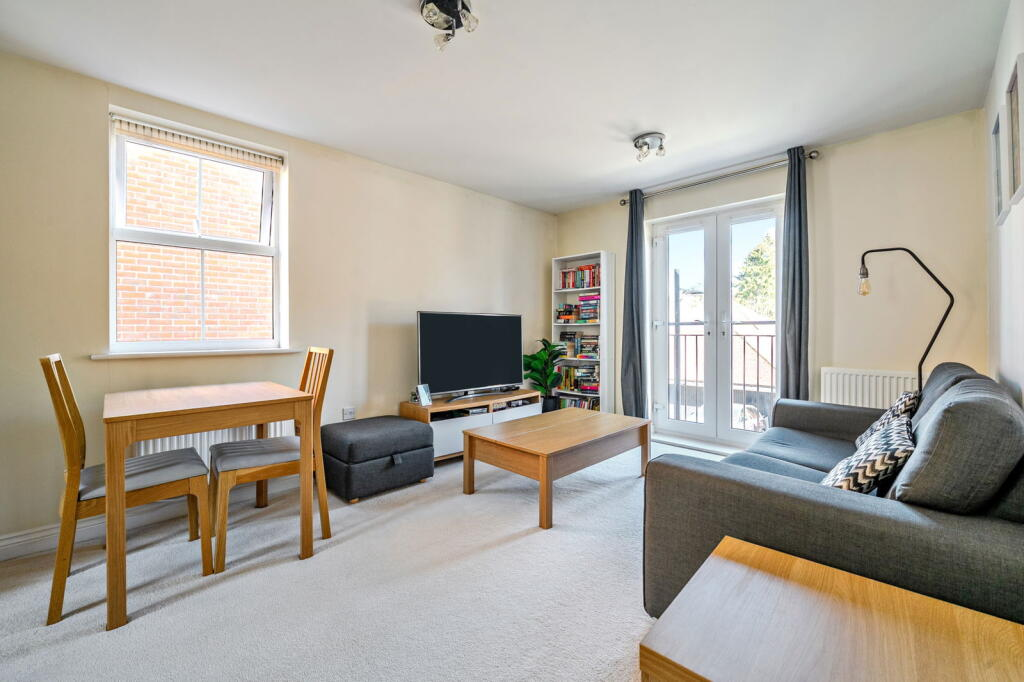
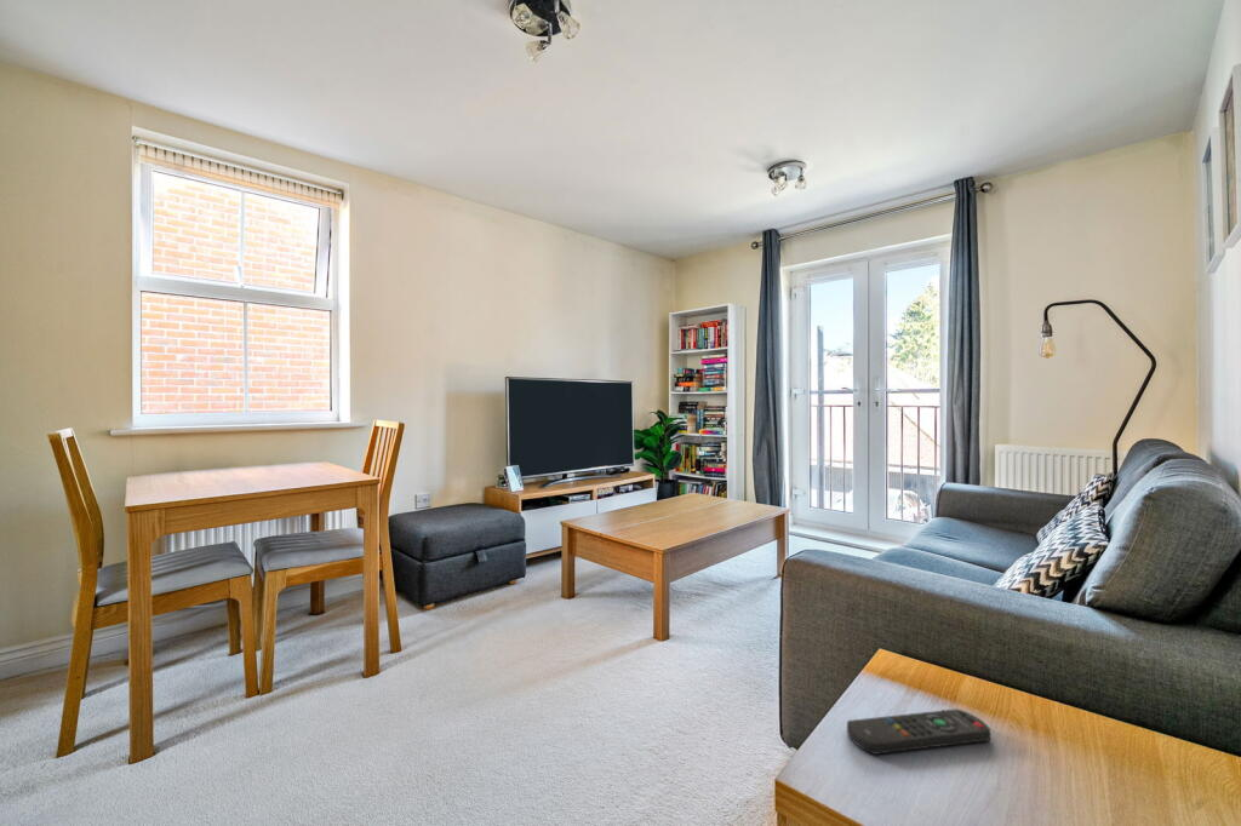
+ remote control (917, 729)
